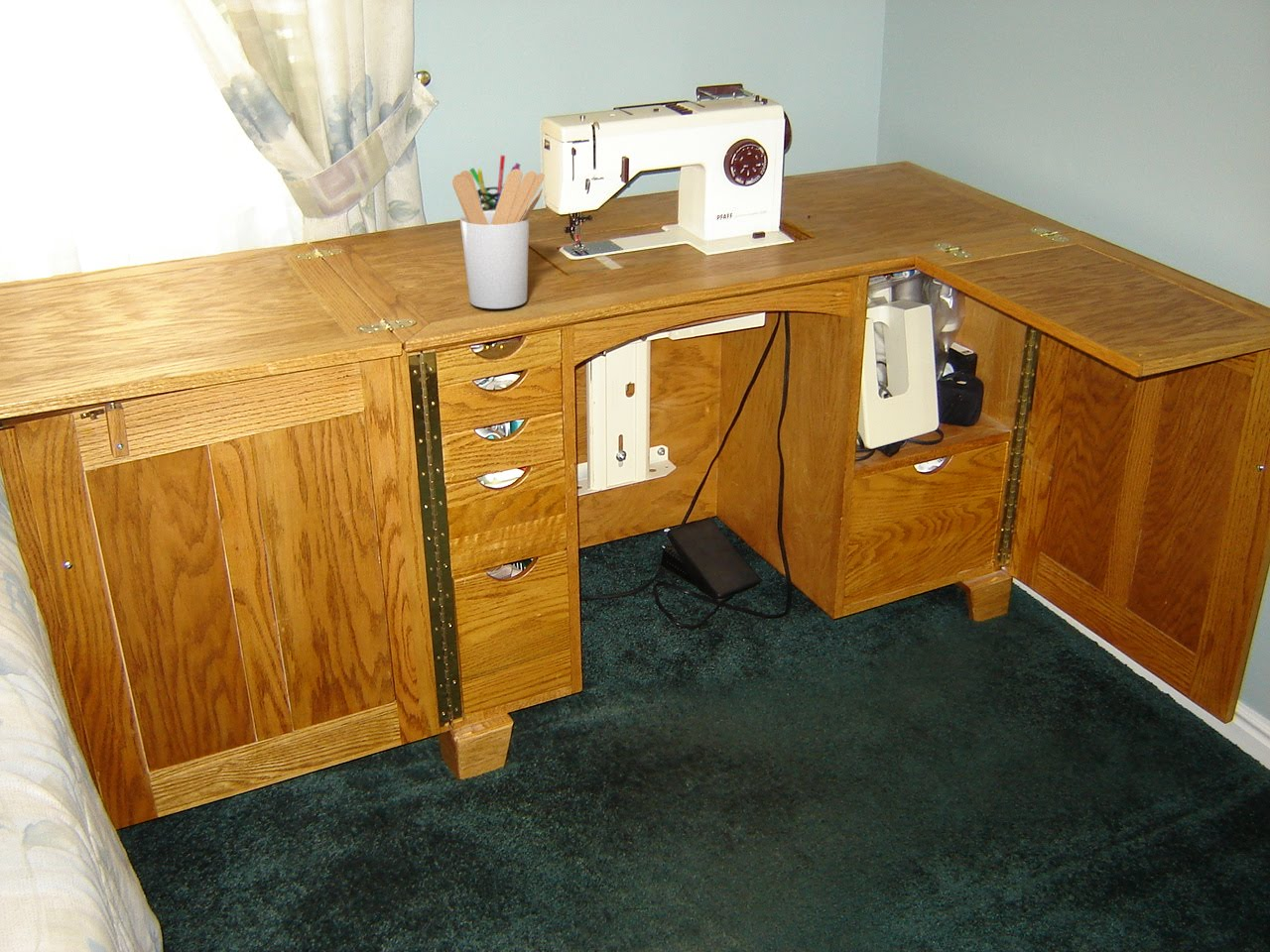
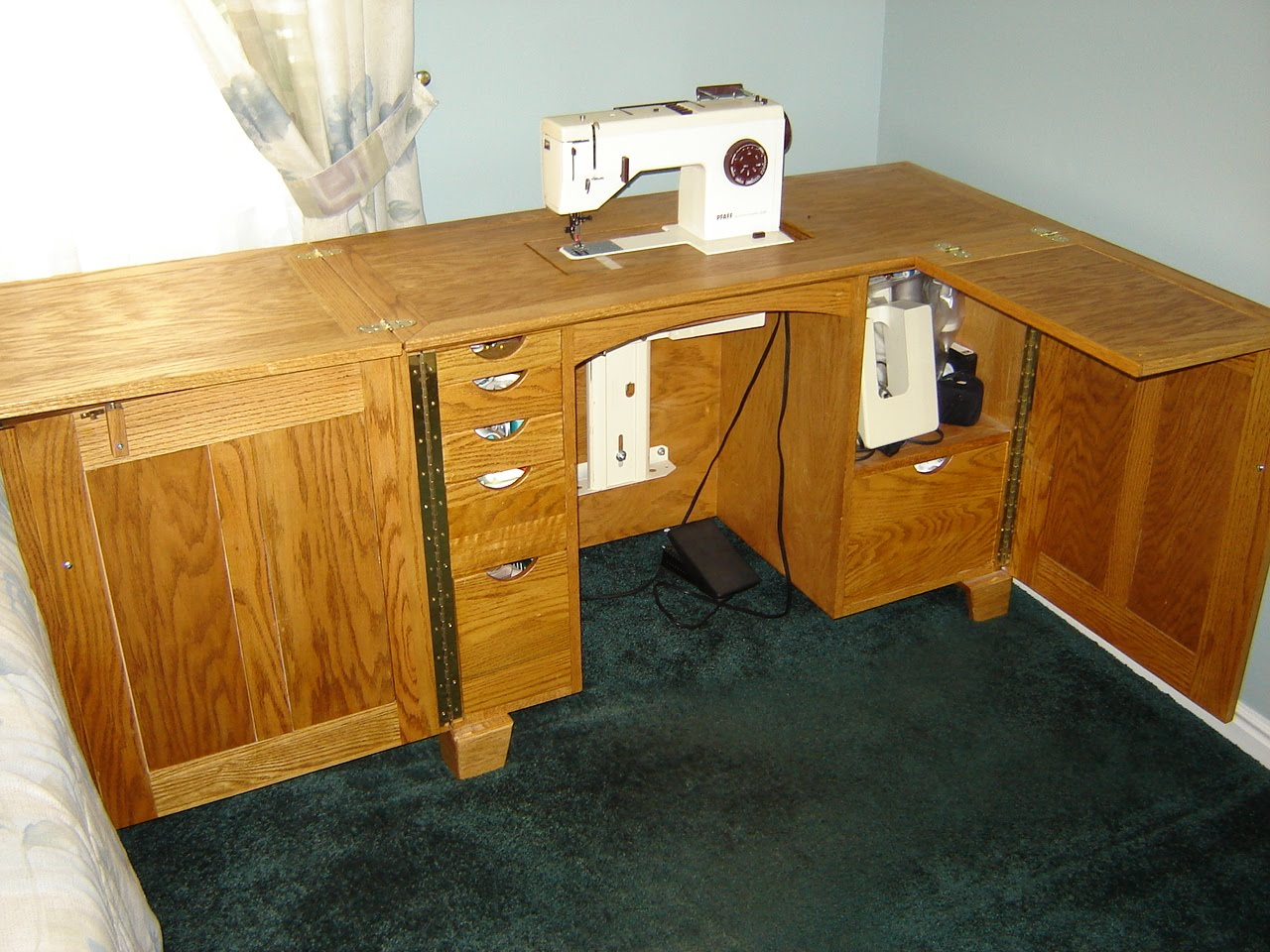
- utensil holder (505, 235)
- pen holder (492, 195)
